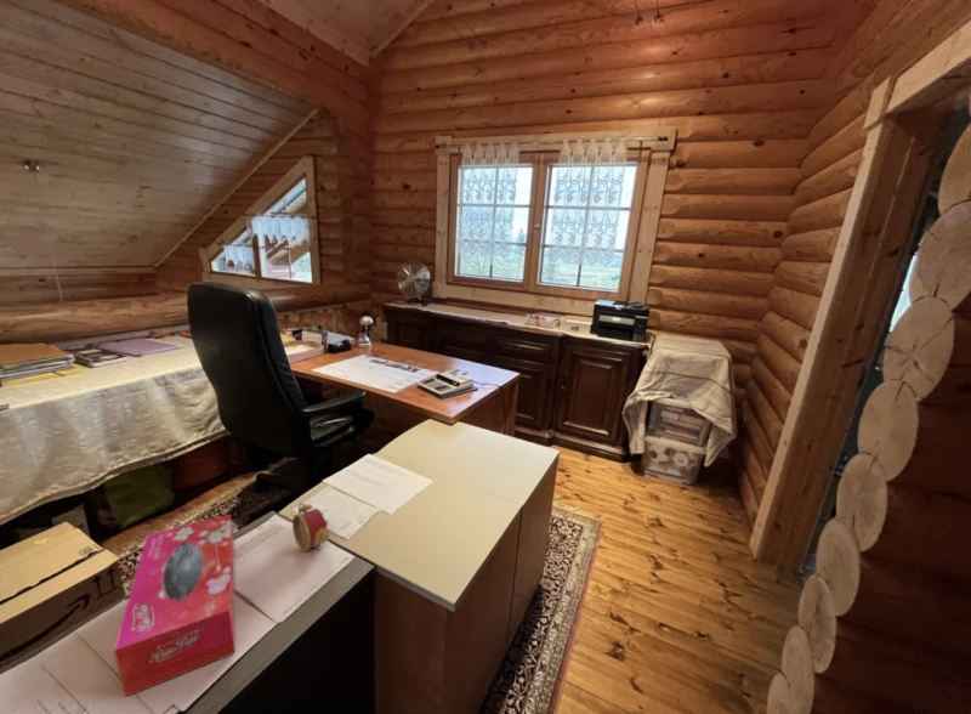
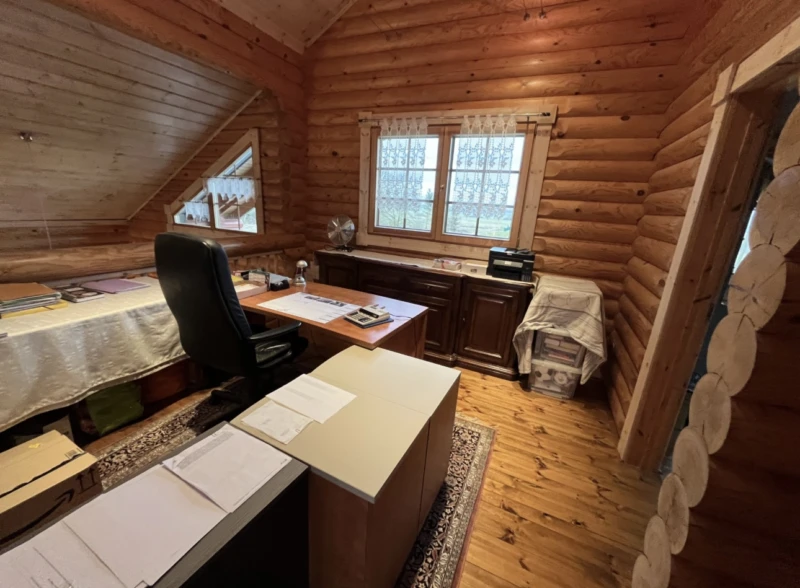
- tissue box (187, 589)
- alarm clock (308, 526)
